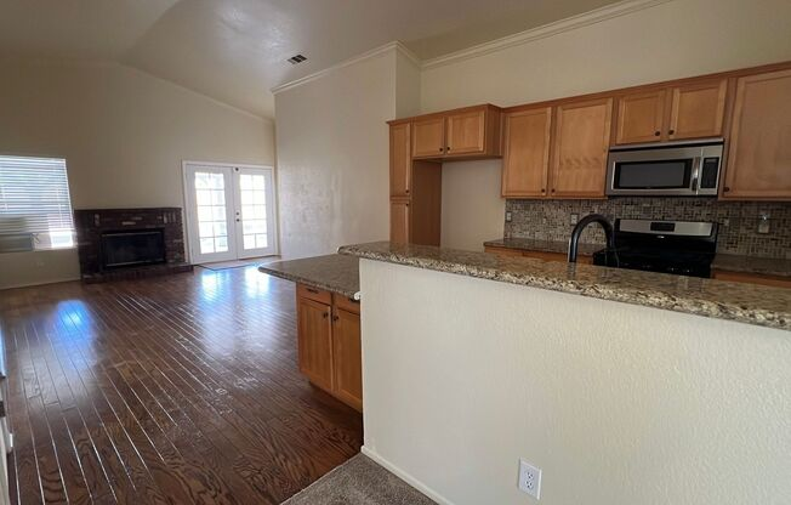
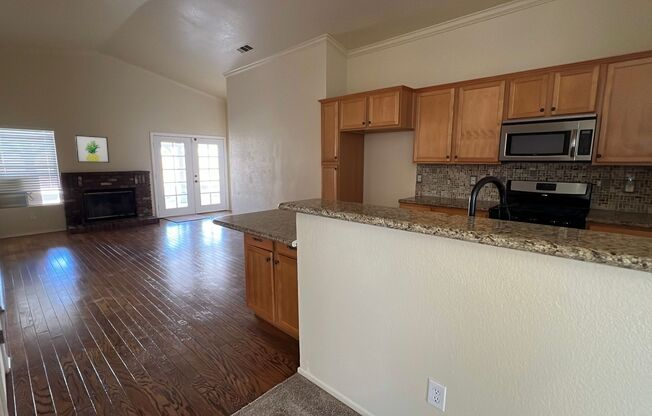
+ wall art (92, 149)
